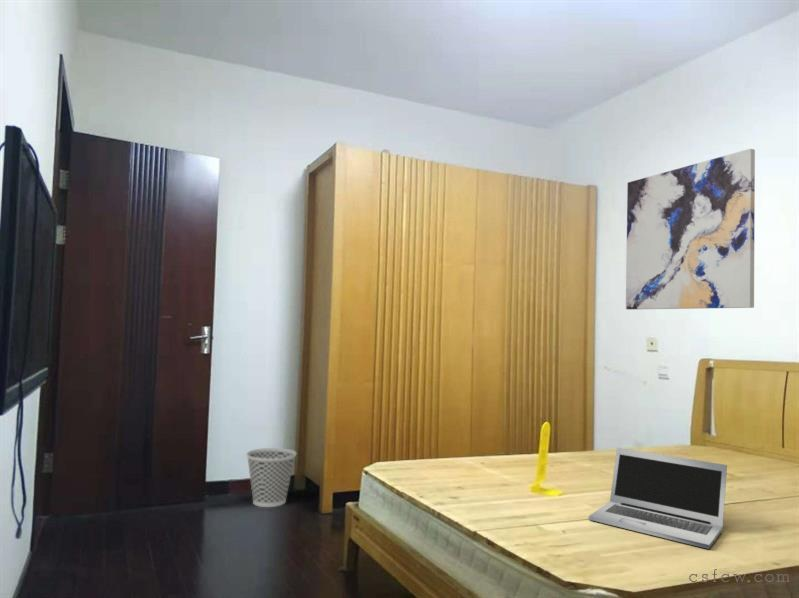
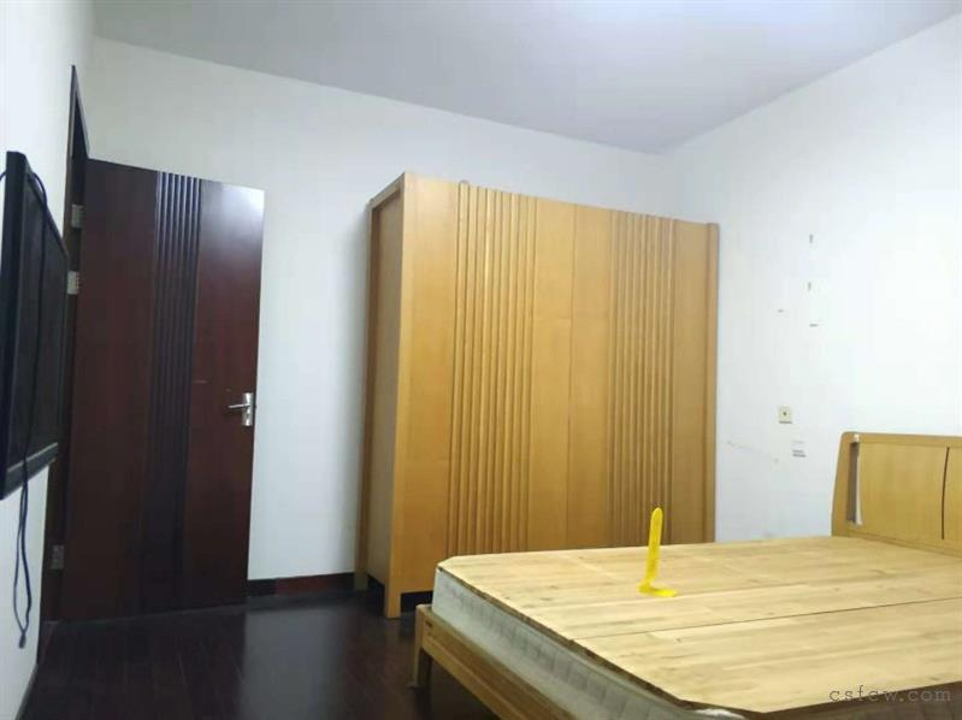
- wastebasket (270, 477)
- wall art (683, 237)
- laptop (657, 492)
